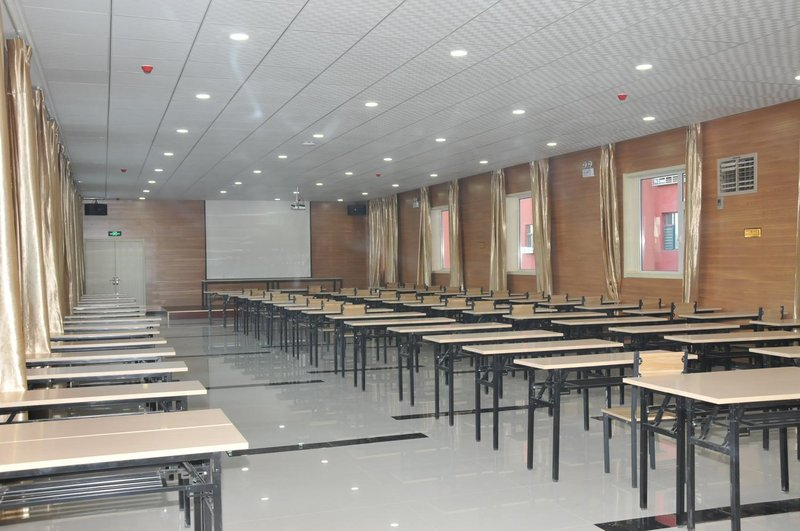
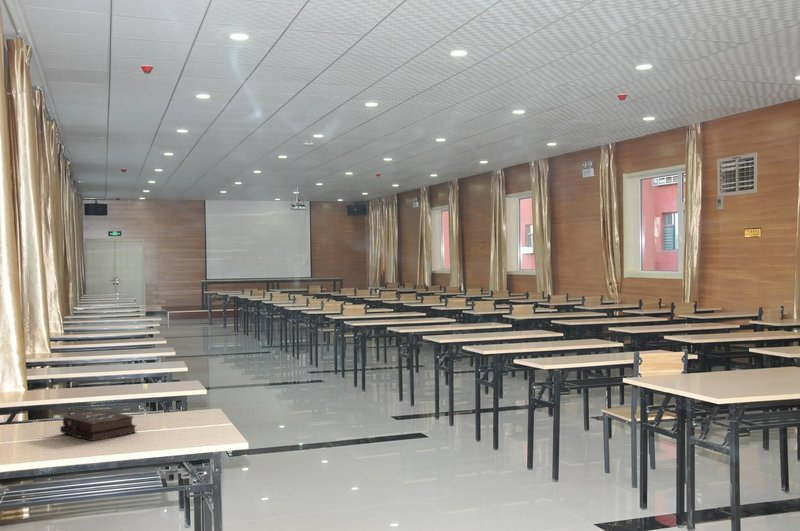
+ hardback book (98, 424)
